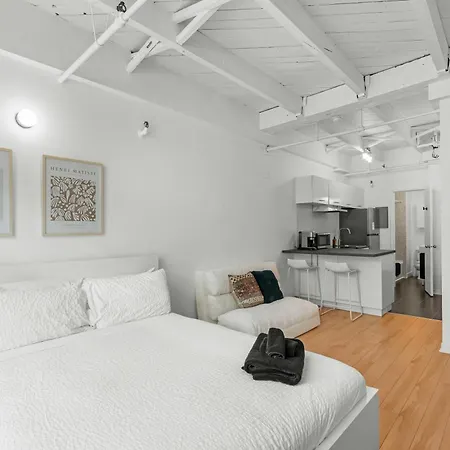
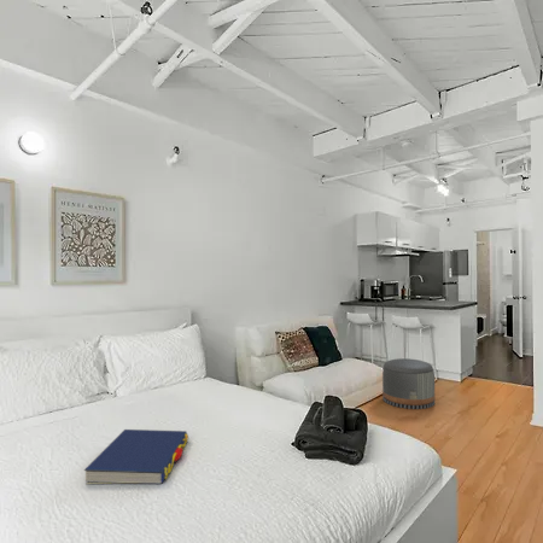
+ pouf (408, 380)
+ book (144, 453)
